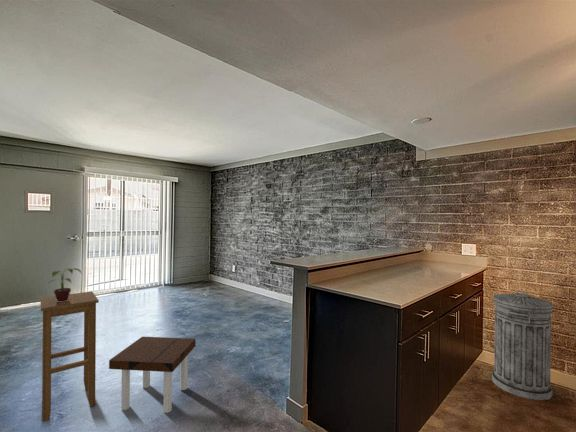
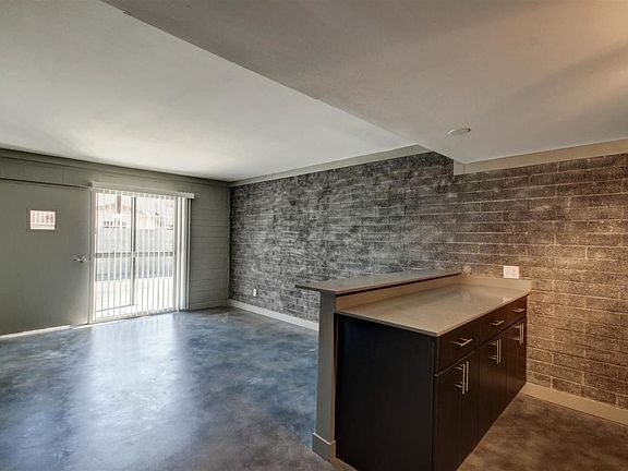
- potted plant (62, 284)
- trash can (521, 338)
- stool (68, 350)
- side table (155, 370)
